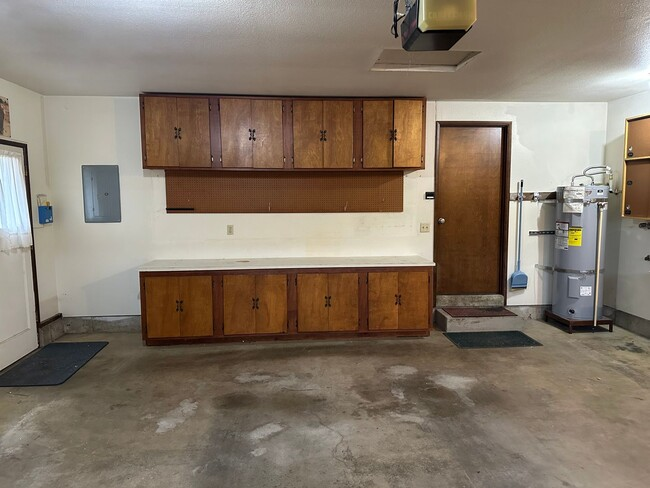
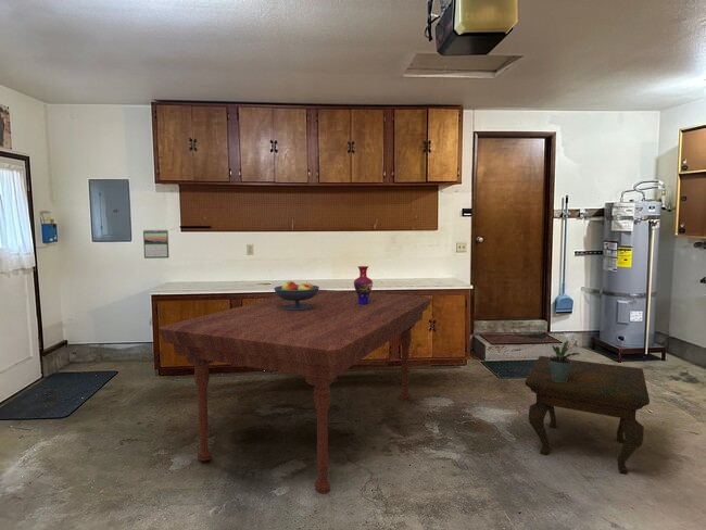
+ fruit bowl (297, 293)
+ calendar (155, 243)
+ potted plant (564, 361)
+ dining table (318, 366)
+ side table (584, 411)
+ vase (363, 285)
